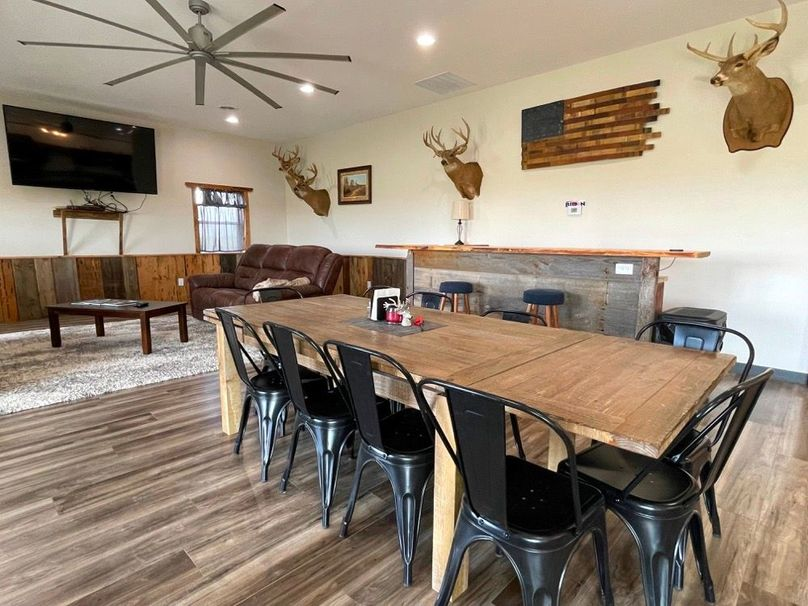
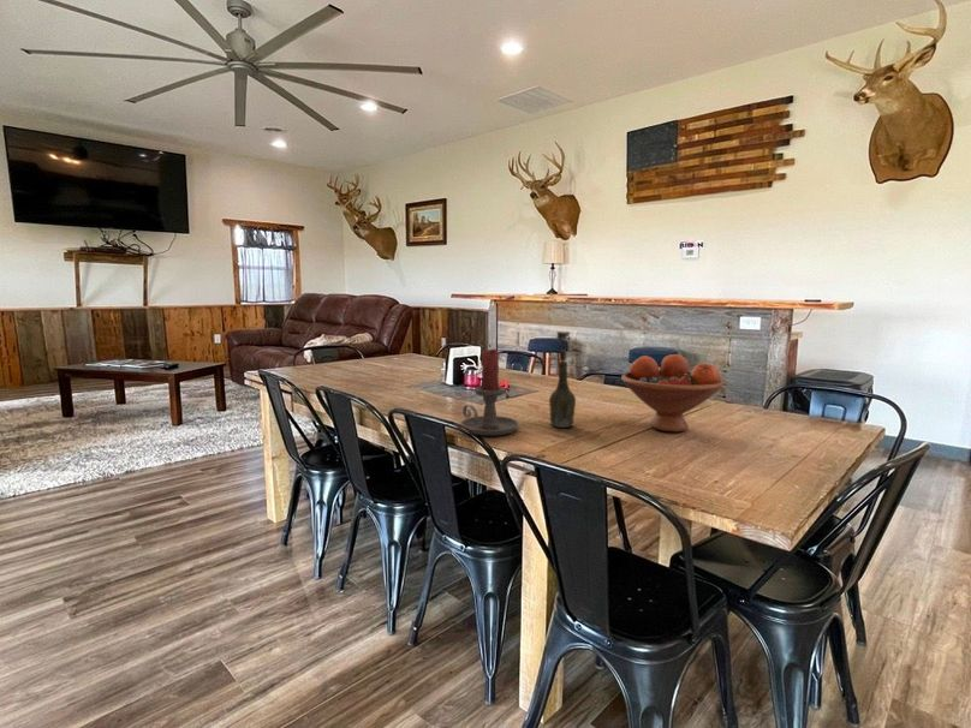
+ candle holder (484, 388)
+ fruit bowl (671, 393)
+ bottle (562, 378)
